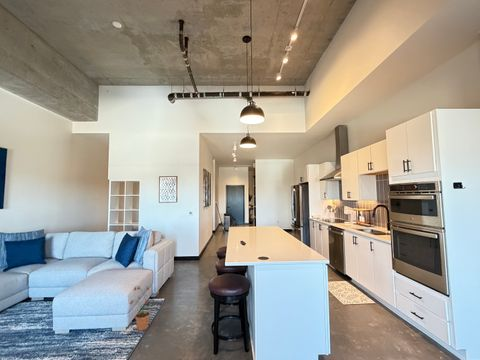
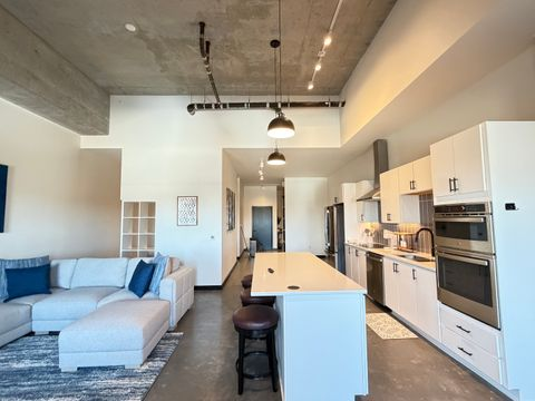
- potted plant (142, 307)
